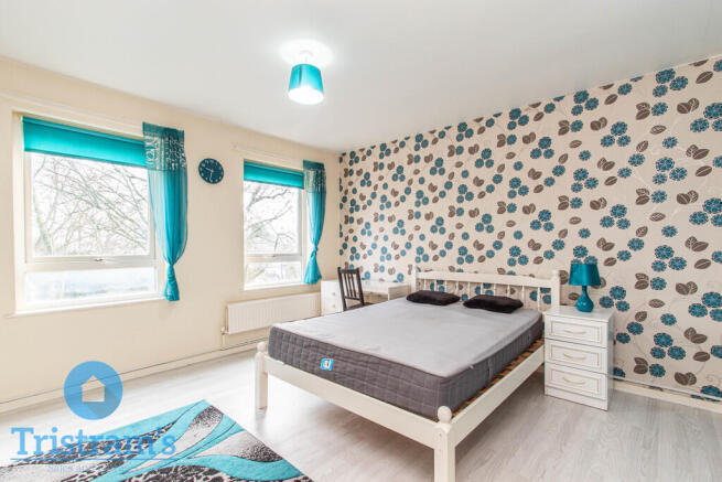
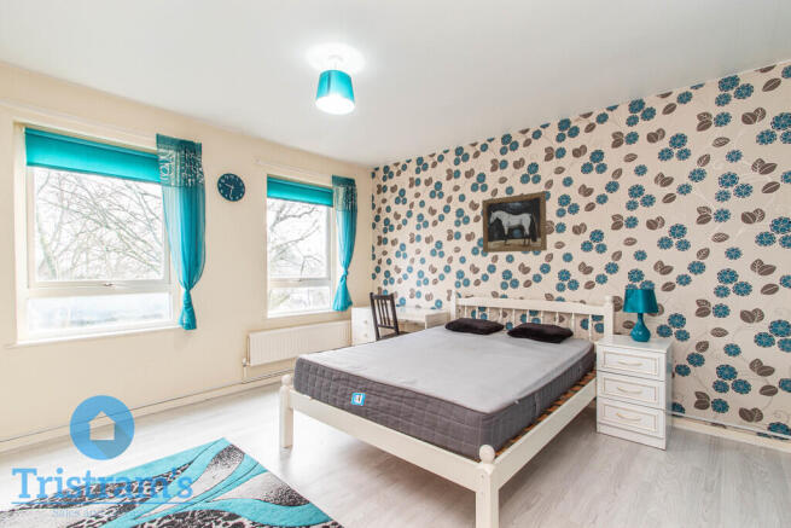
+ wall art (512, 224)
